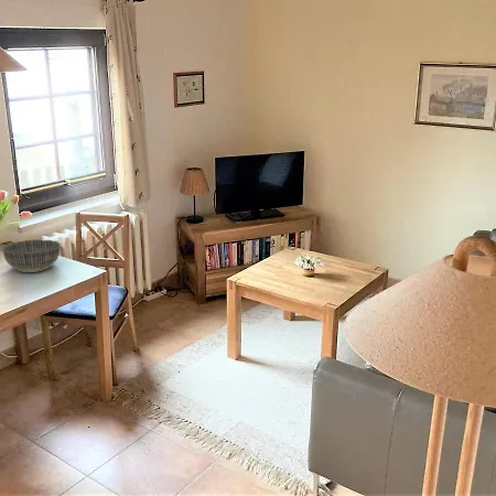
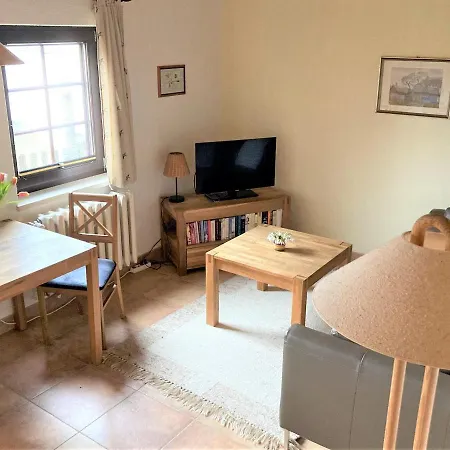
- bowl (32, 257)
